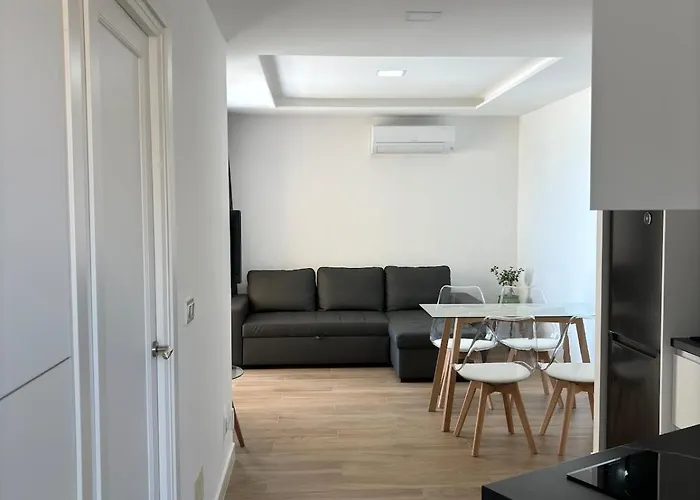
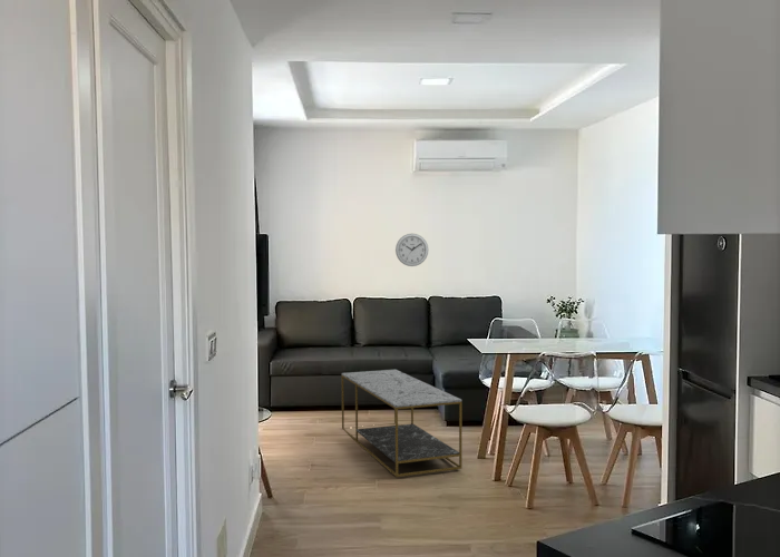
+ wall clock (411, 250)
+ coffee table (396, 416)
